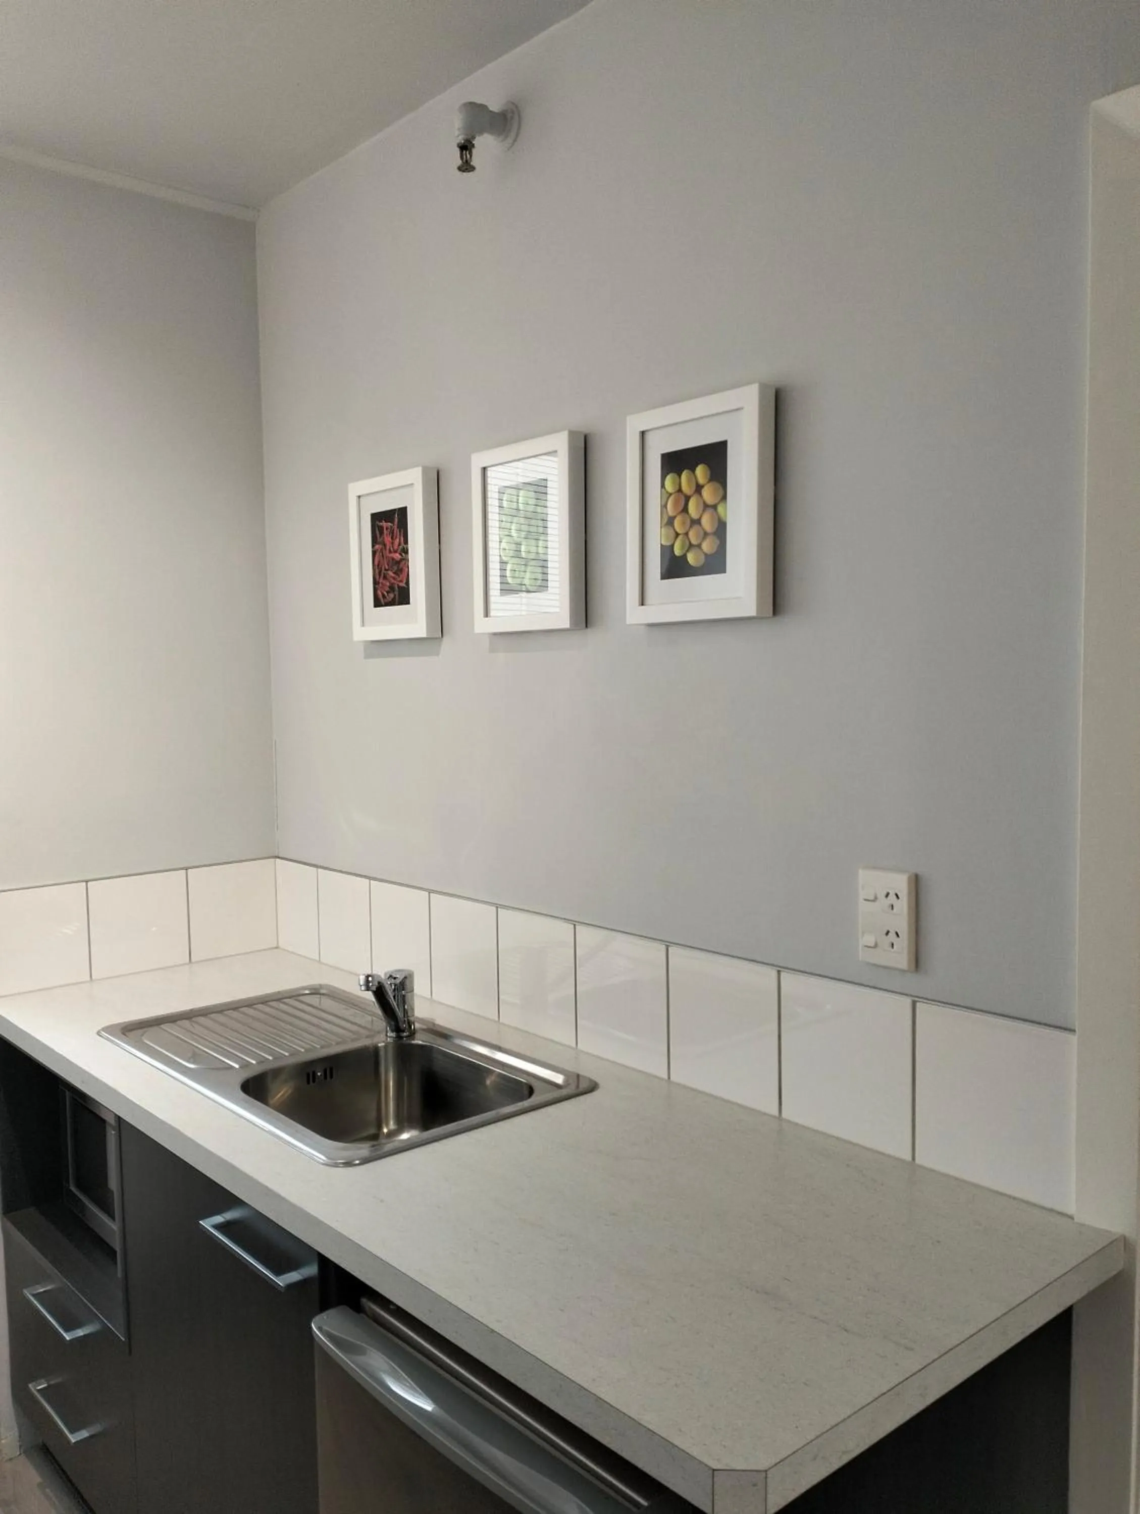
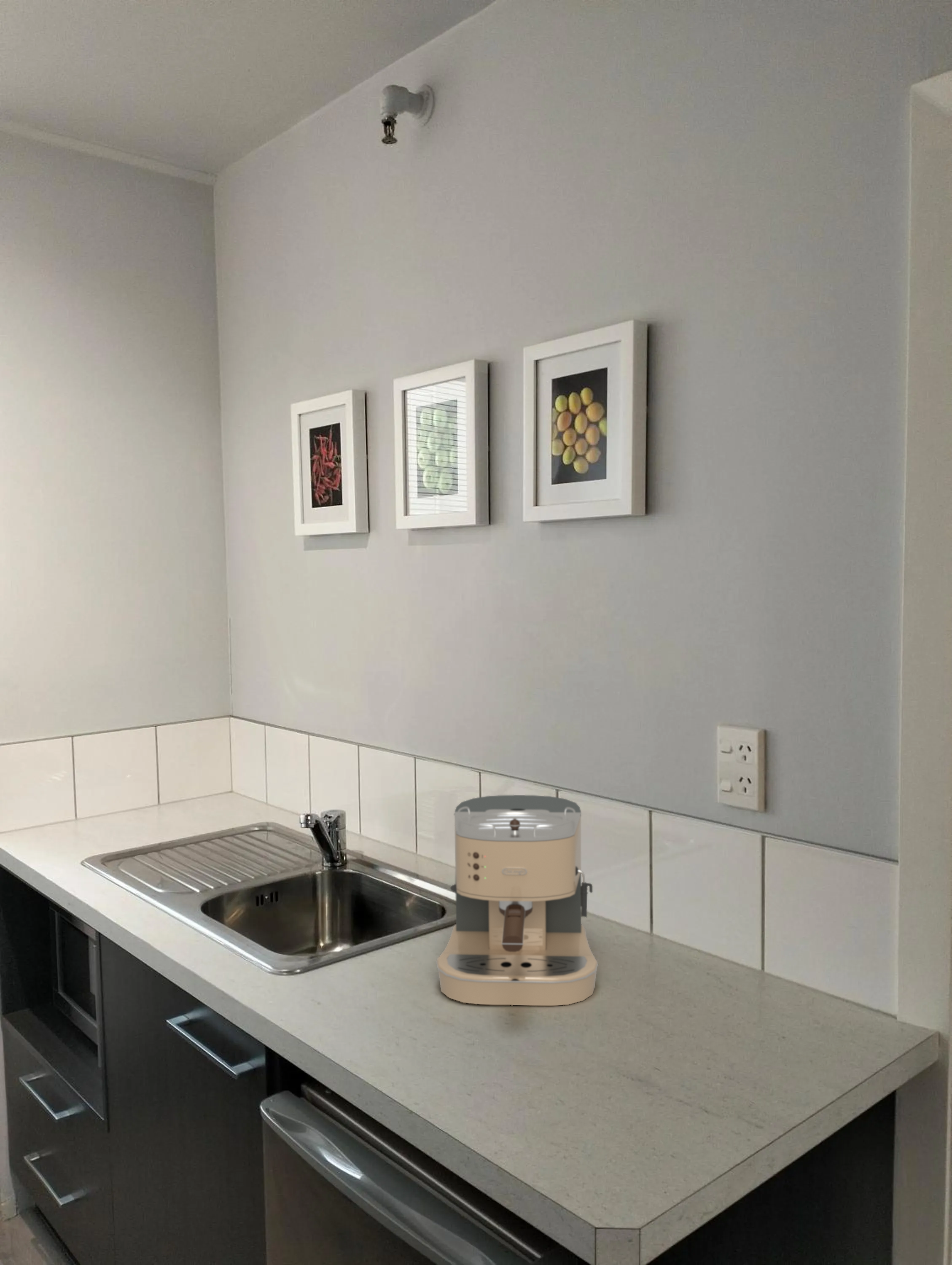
+ coffee maker (516, 895)
